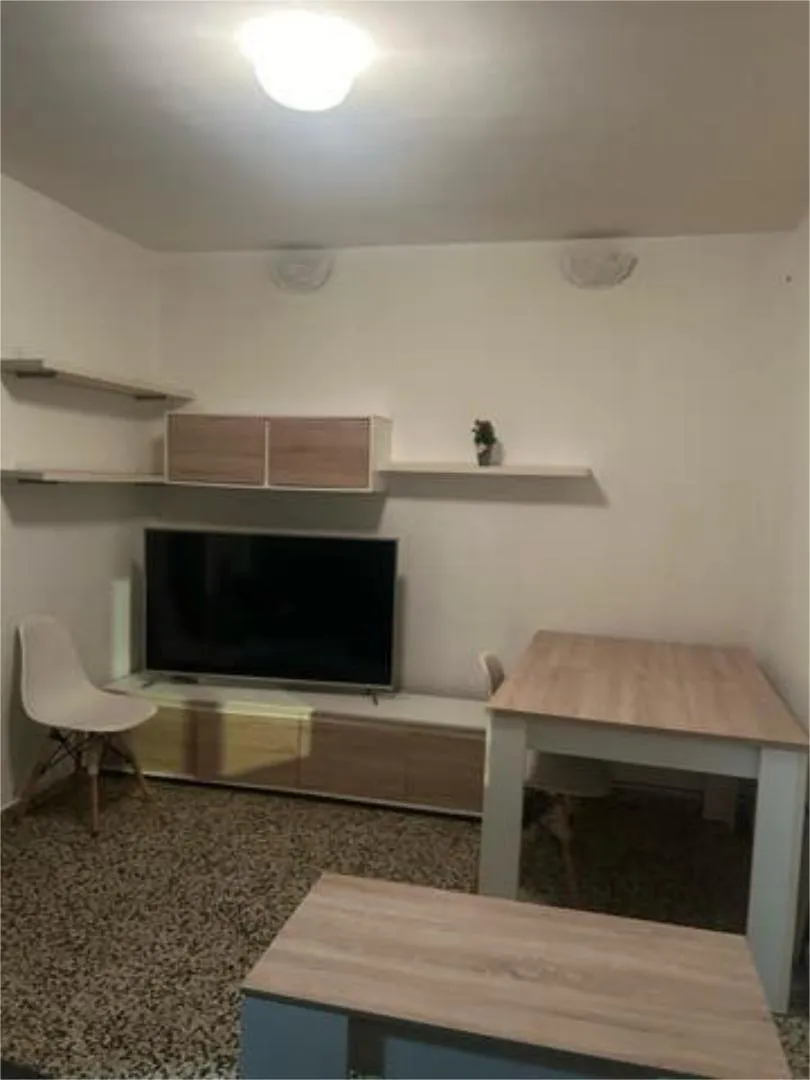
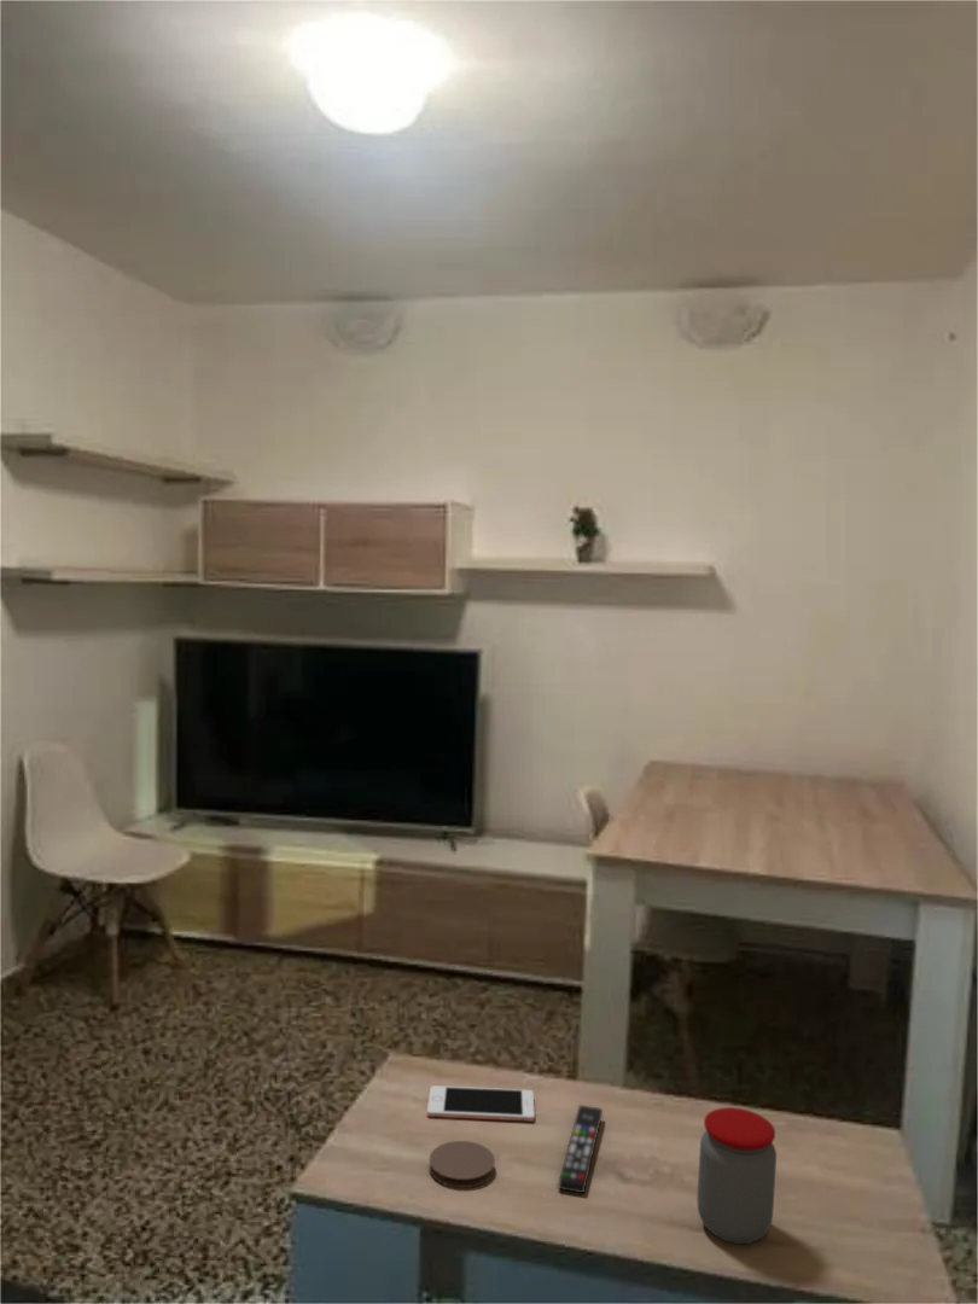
+ jar (737, 1174)
+ cell phone (481, 1102)
+ remote control (581, 1146)
+ coaster (461, 1163)
